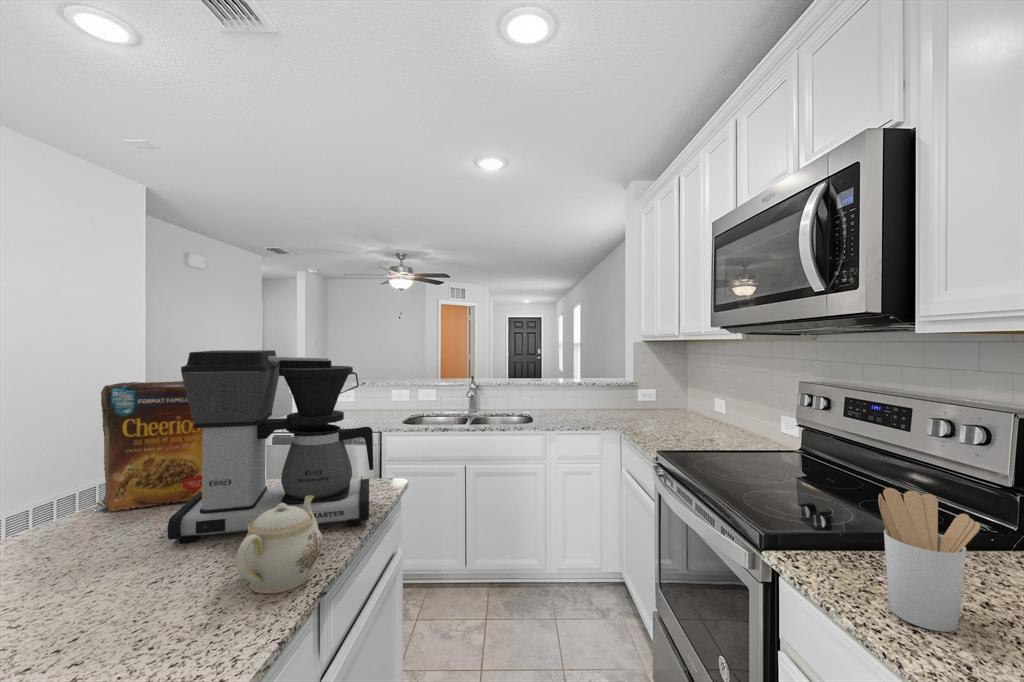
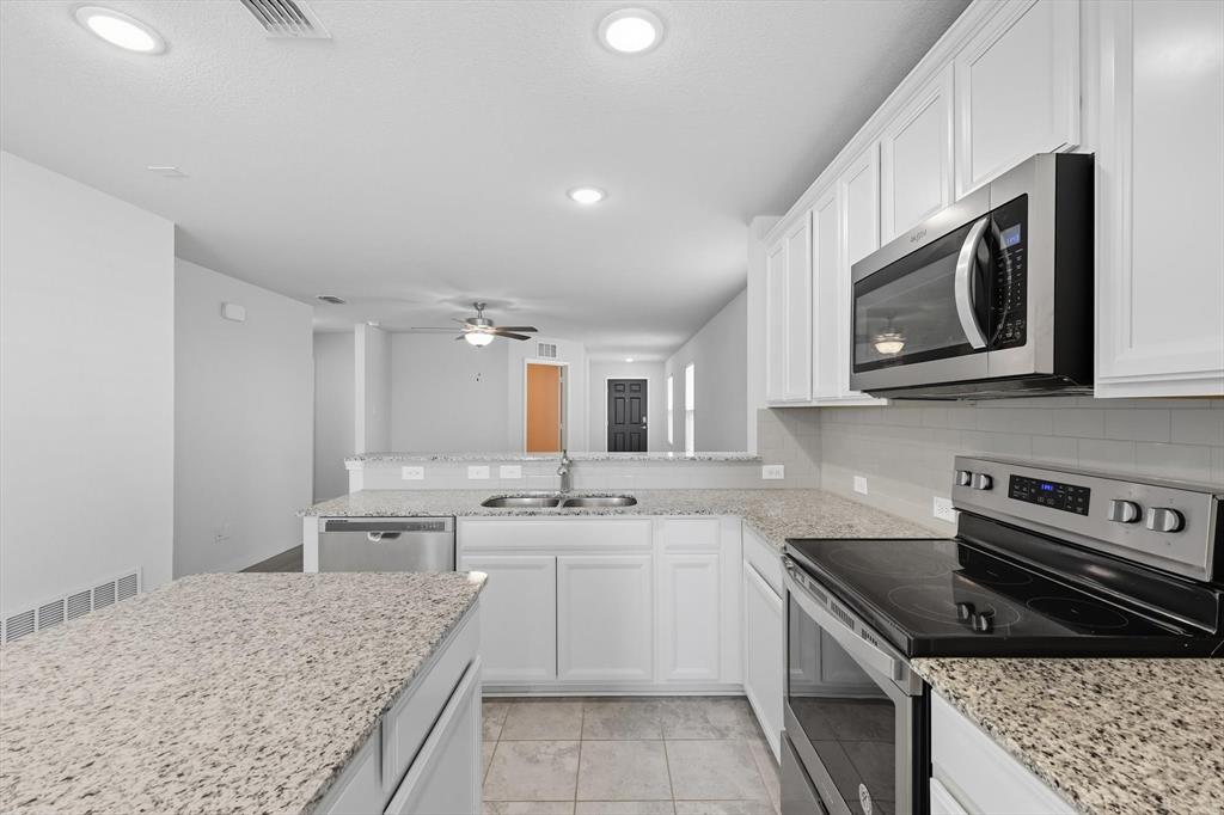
- cereal box (164, 438)
- utensil holder (918, 552)
- coffee maker (287, 430)
- teapot (279, 542)
